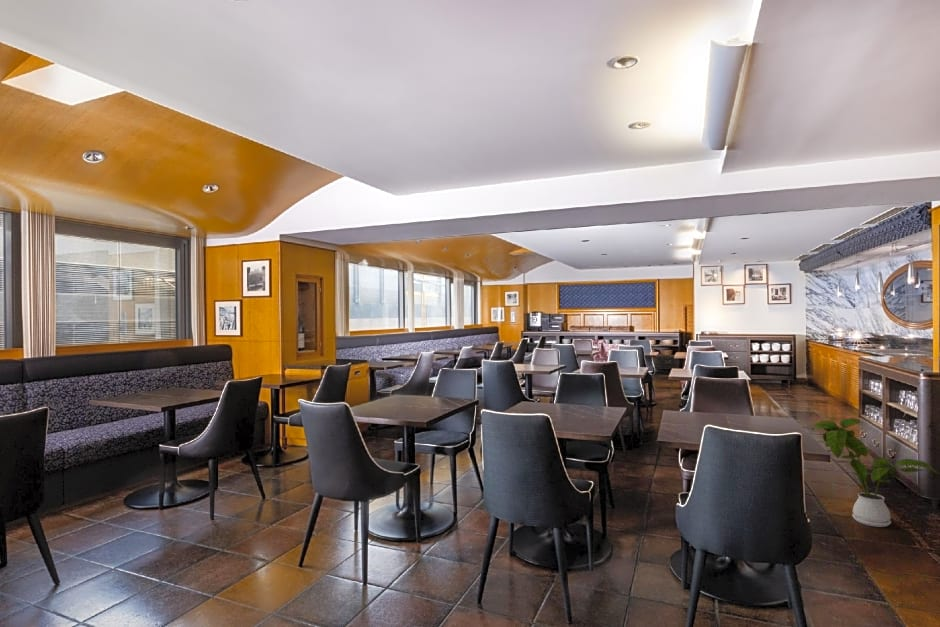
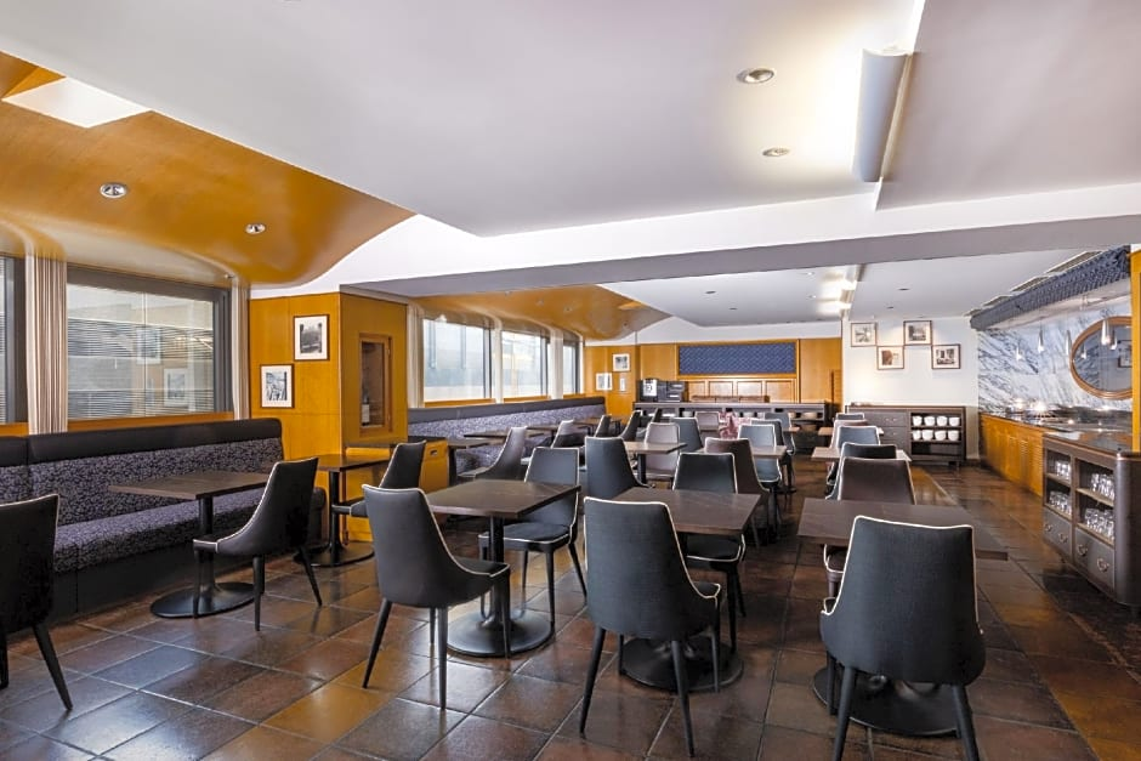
- house plant (860, 472)
